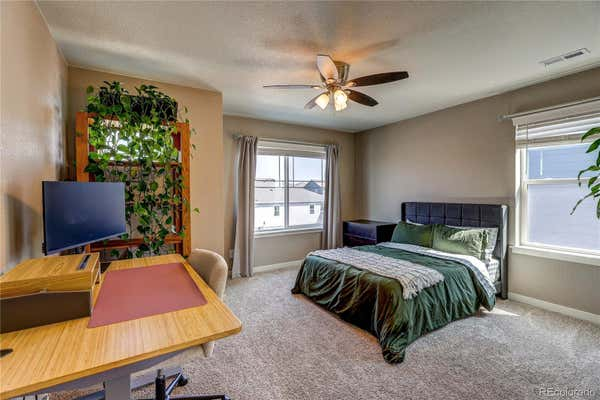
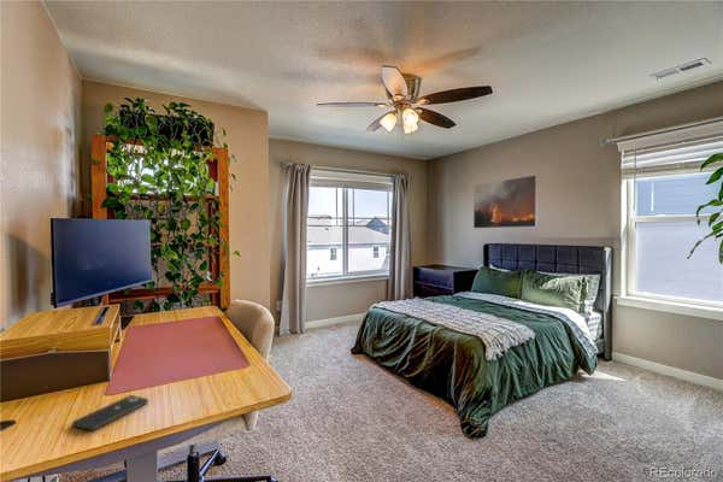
+ smartphone (112, 411)
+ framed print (502, 204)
